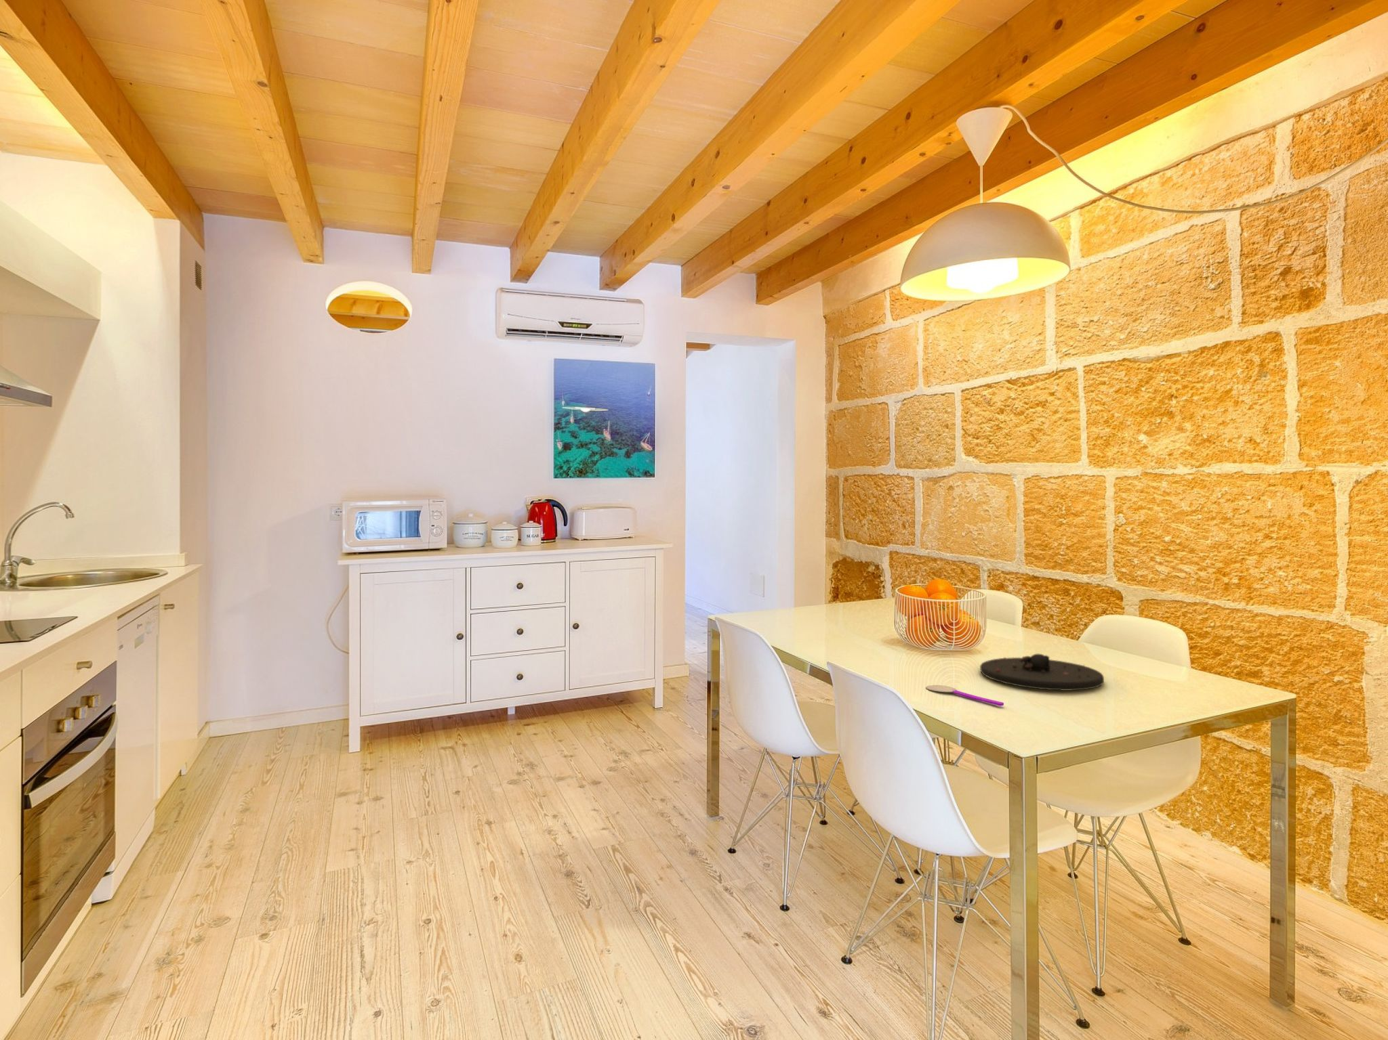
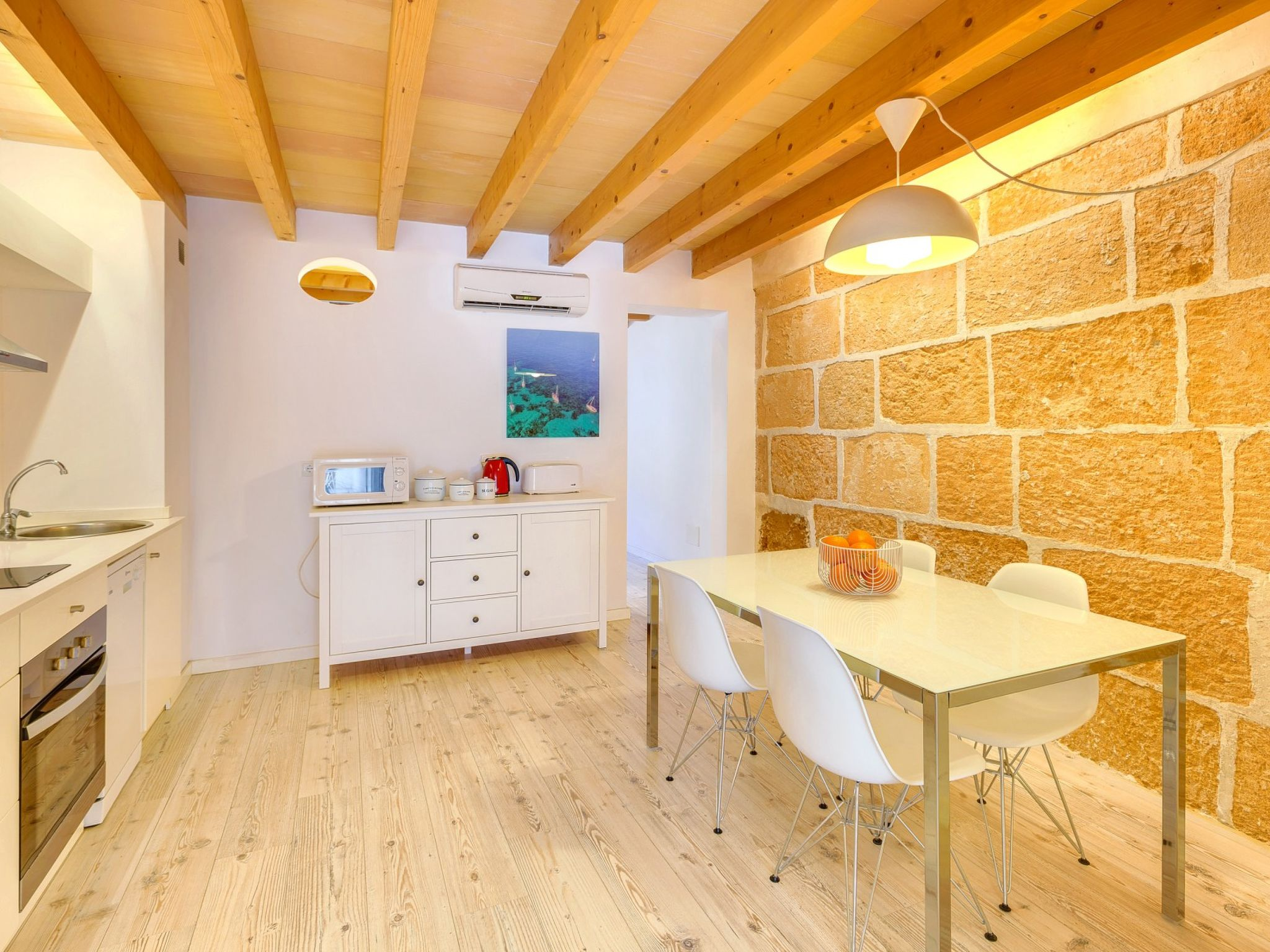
- plate (1039, 664)
- spoon (963, 694)
